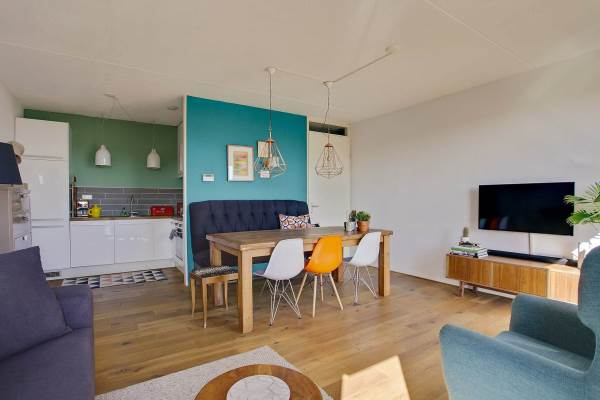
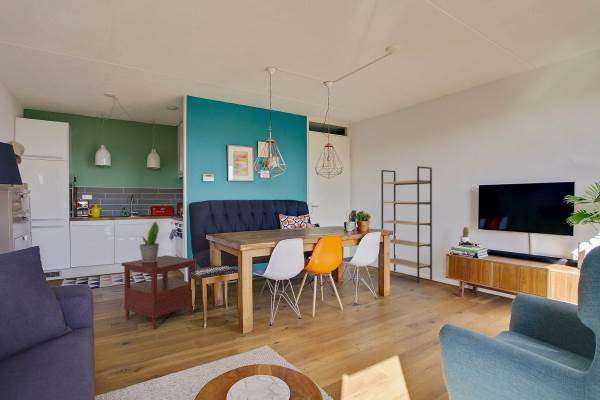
+ potted plant (149, 240)
+ shelving unit (405, 222)
+ side table (160, 289)
